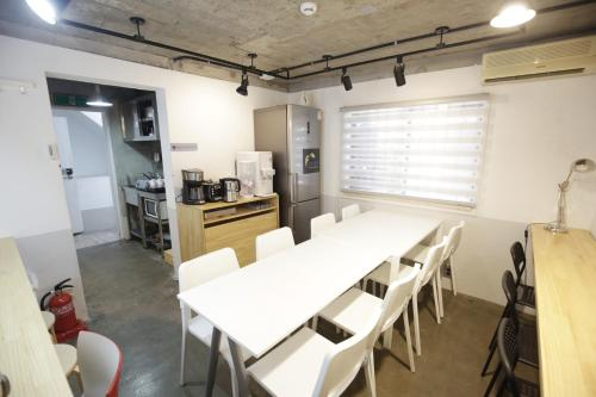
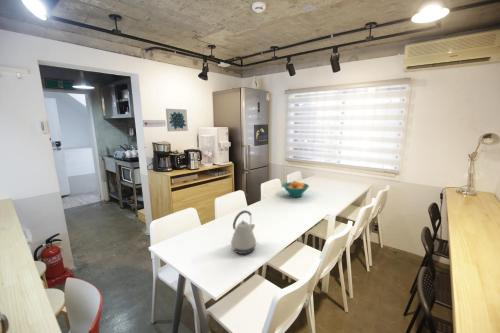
+ wall art (177, 120)
+ fruit bowl (295, 188)
+ kettle (243, 229)
